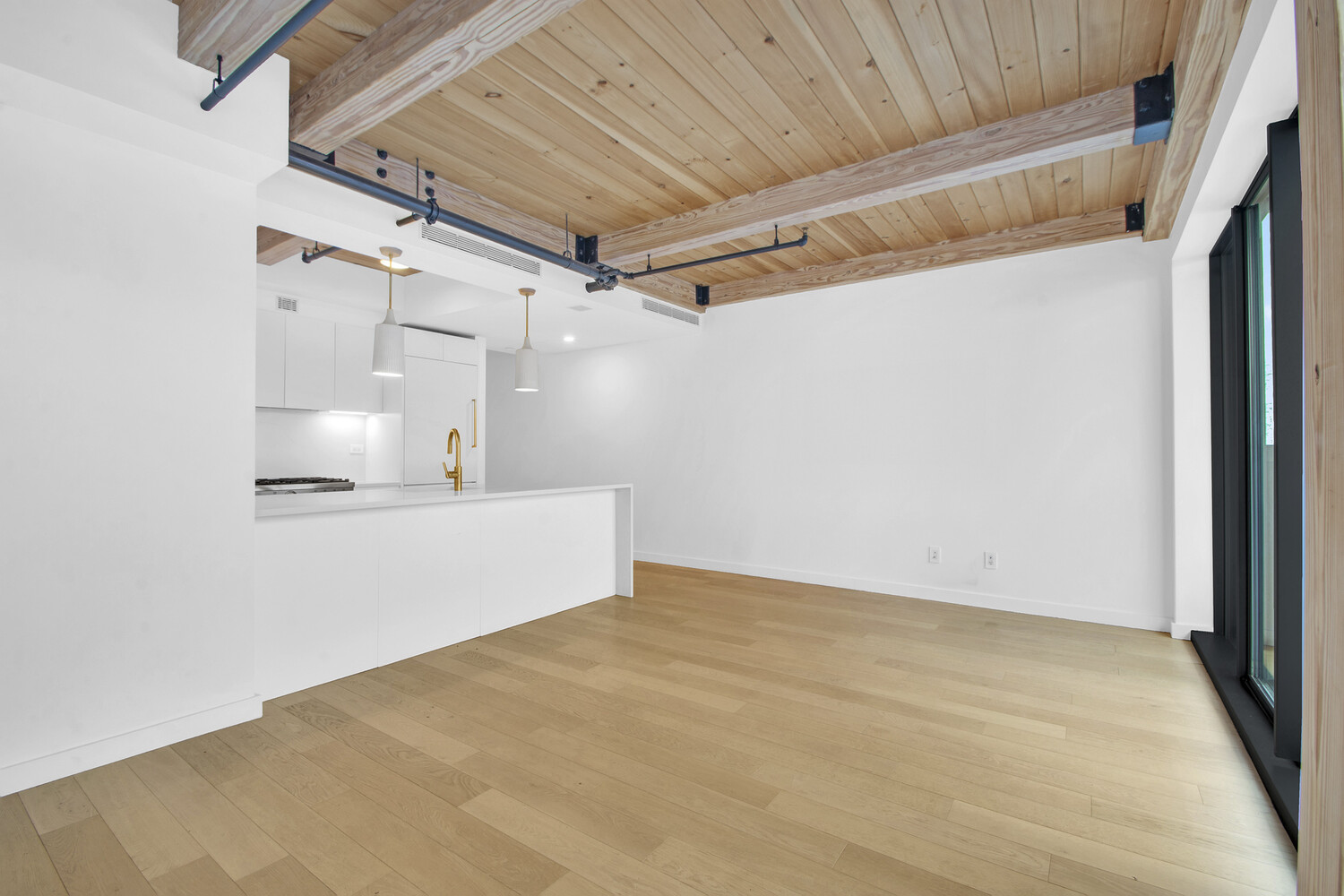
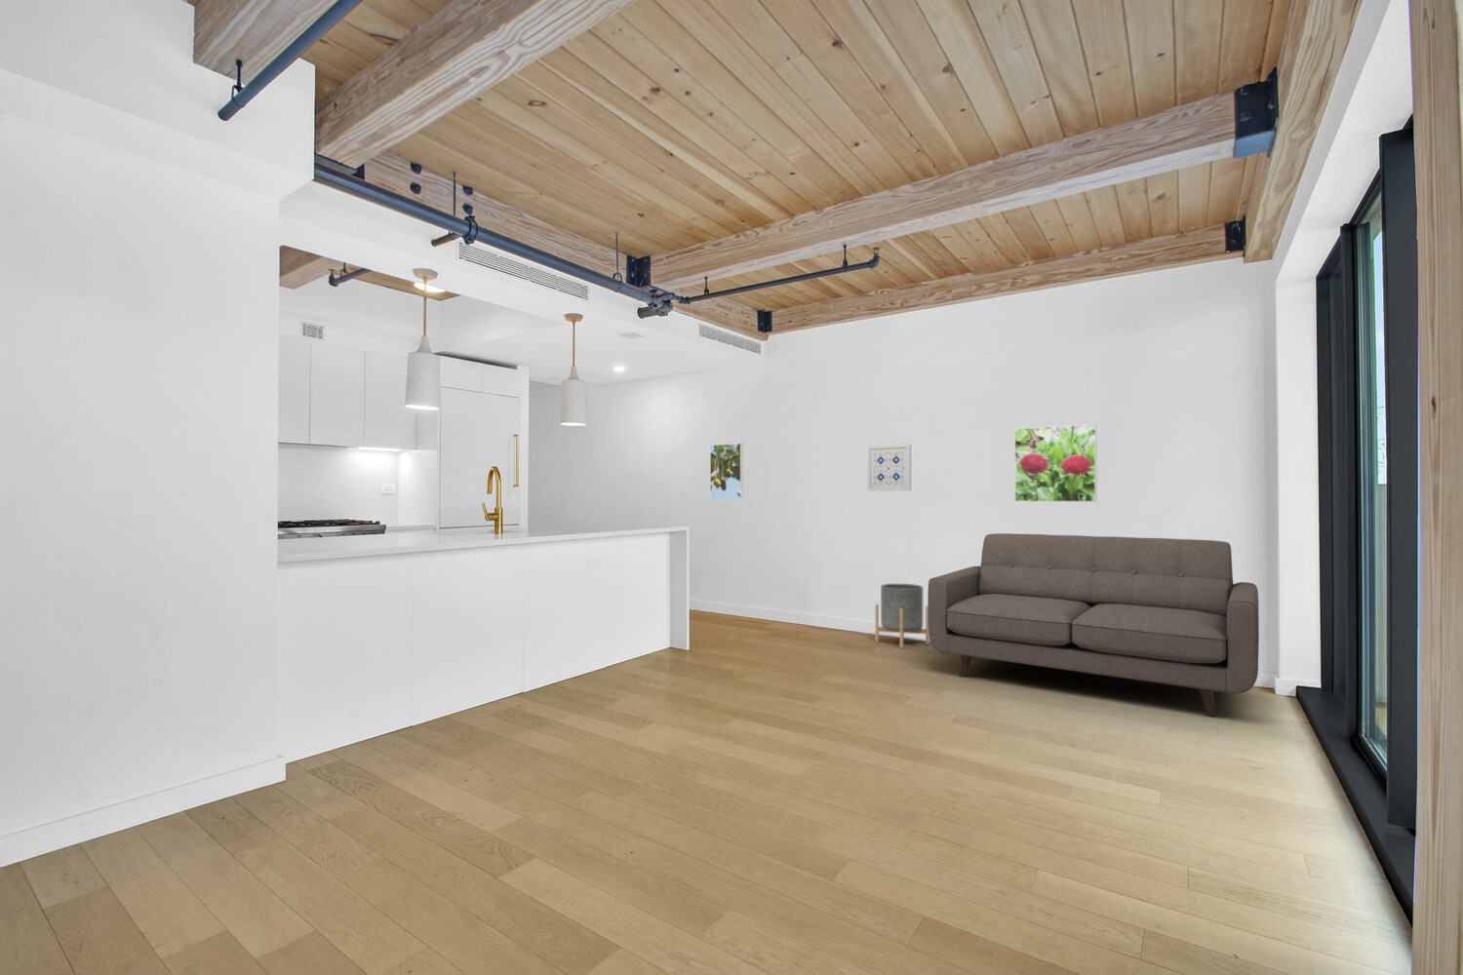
+ wall art (888, 468)
+ planter (901, 614)
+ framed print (726, 472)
+ sofa (1086, 608)
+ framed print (1054, 464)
